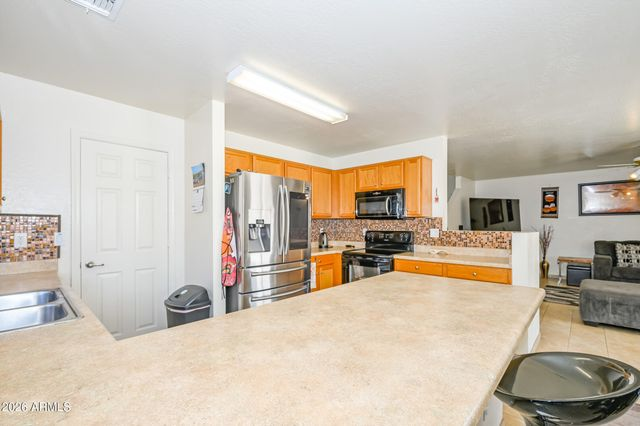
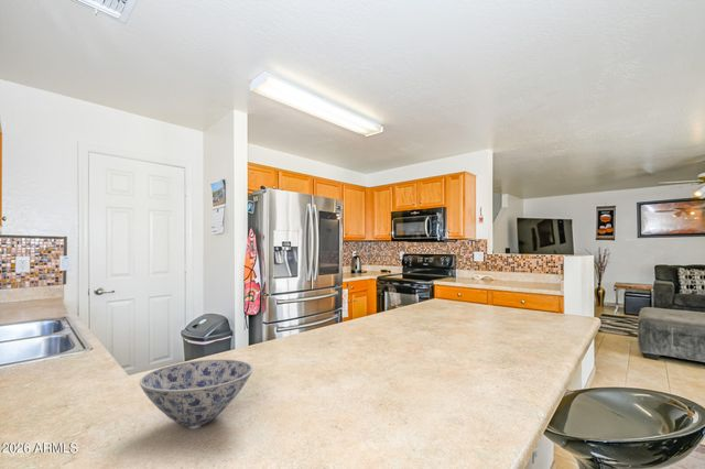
+ bowl (199, 393)
